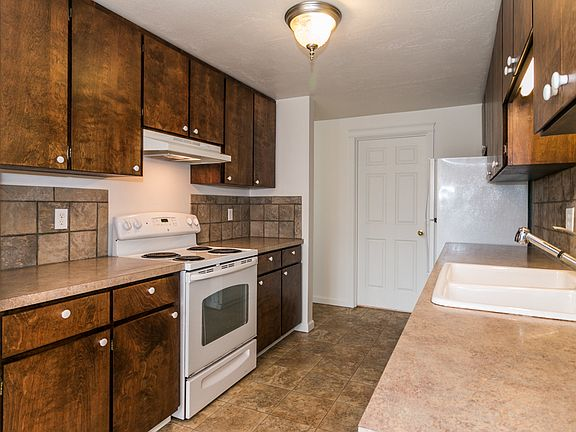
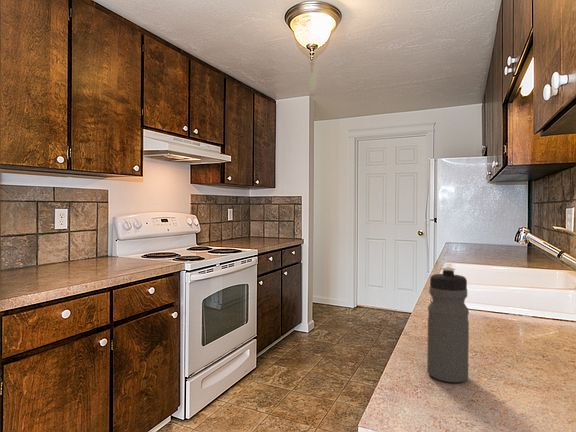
+ water bottle (447, 321)
